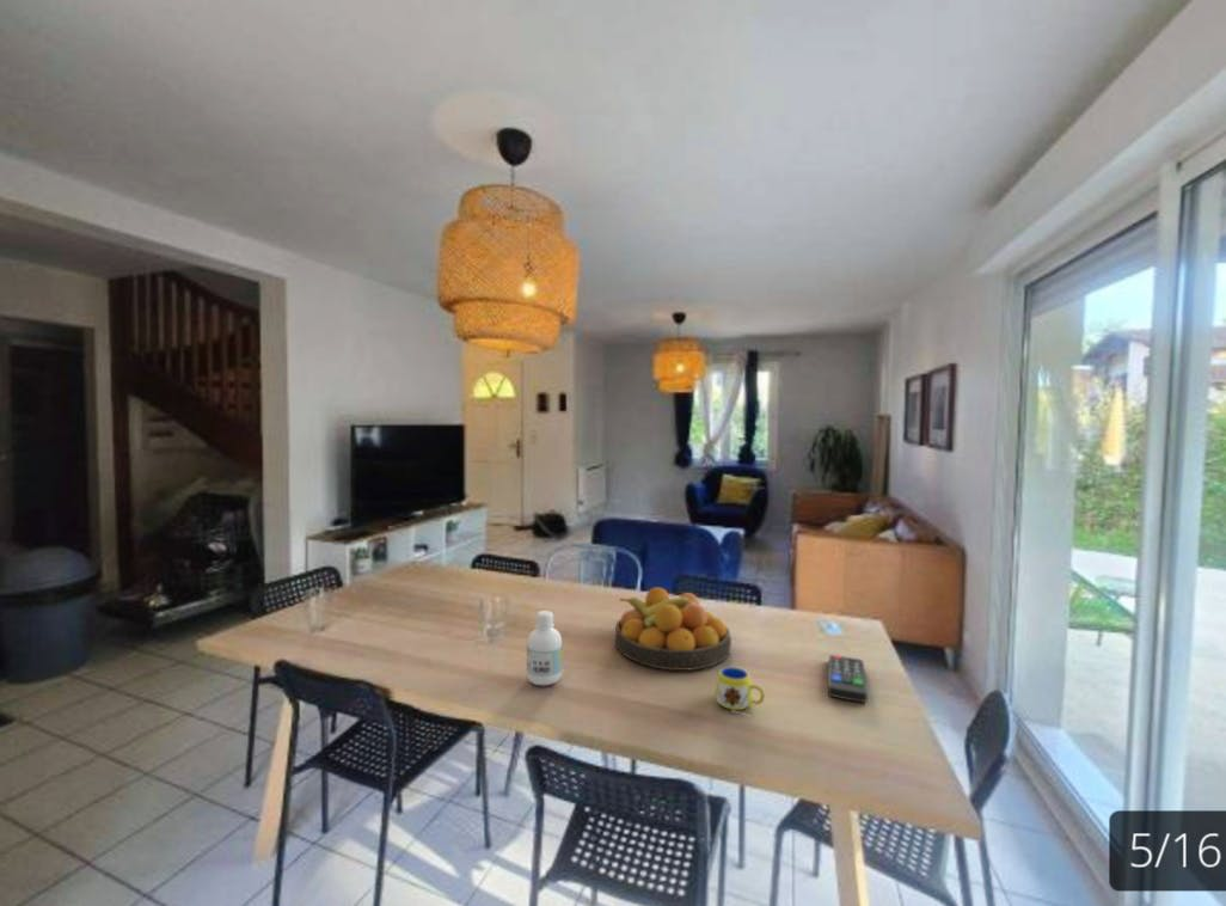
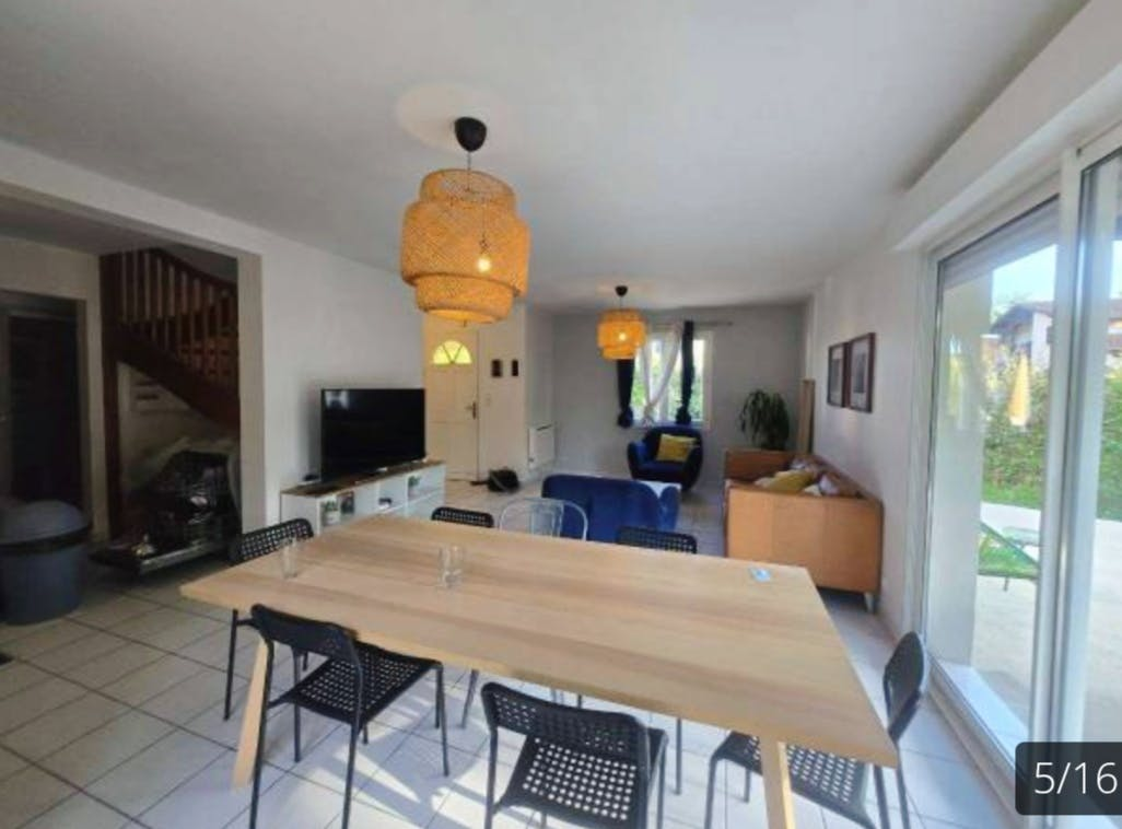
- bottle (544, 645)
- remote control (846, 675)
- mug (738, 688)
- fruit bowl (672, 620)
